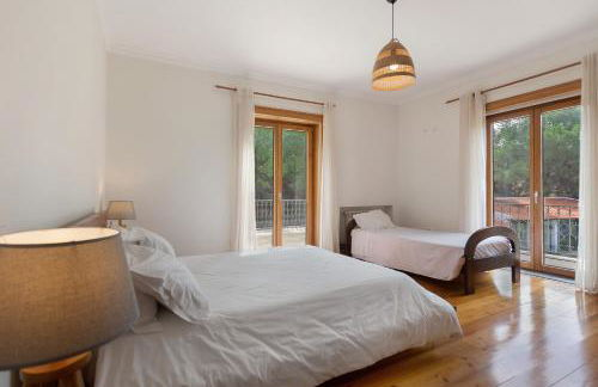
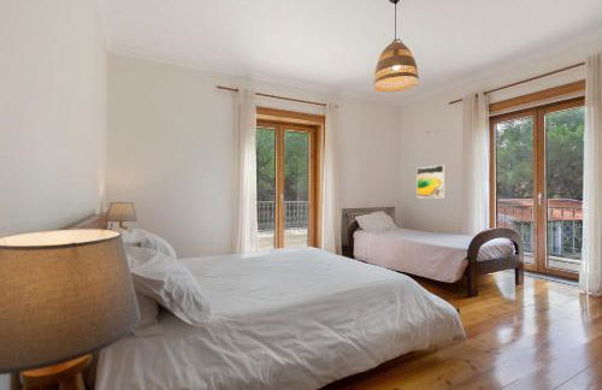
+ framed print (430, 182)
